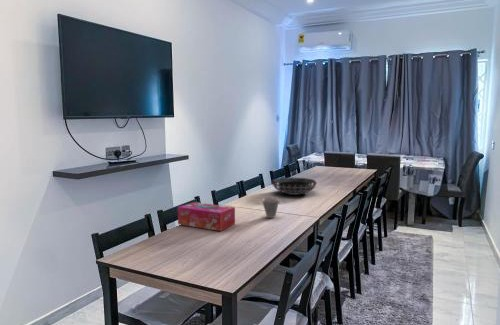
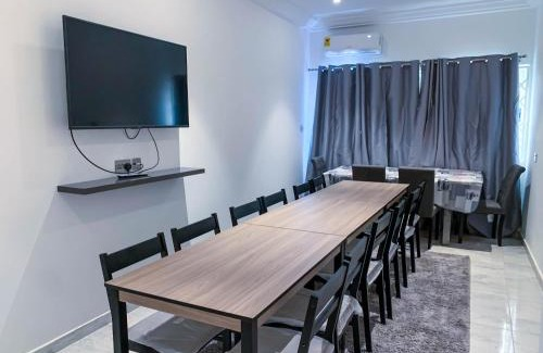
- tissue box (206, 215)
- decorative bowl (293, 186)
- cup (270, 208)
